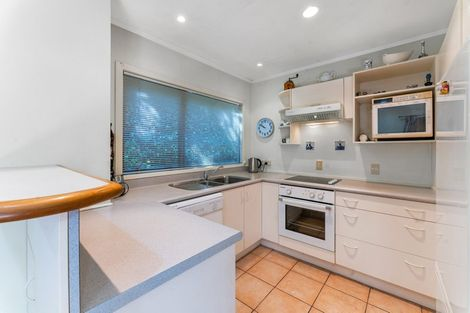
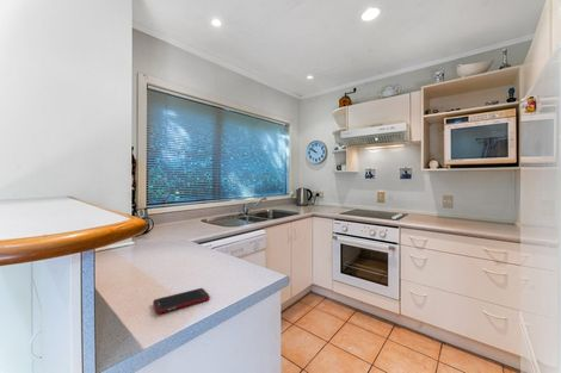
+ cell phone (181, 299)
